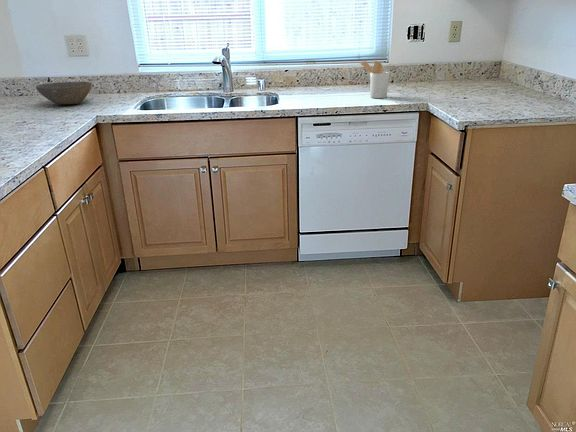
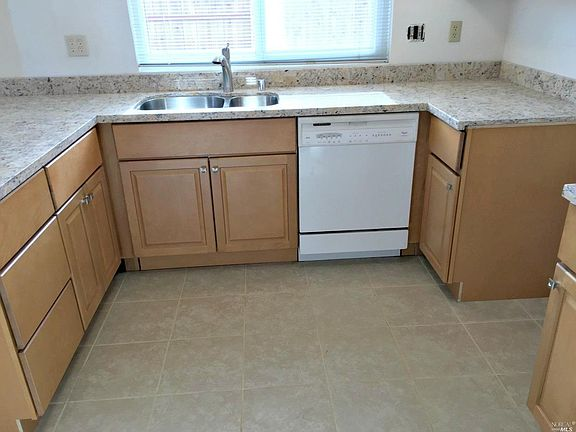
- bowl (66, 94)
- utensil holder (374, 78)
